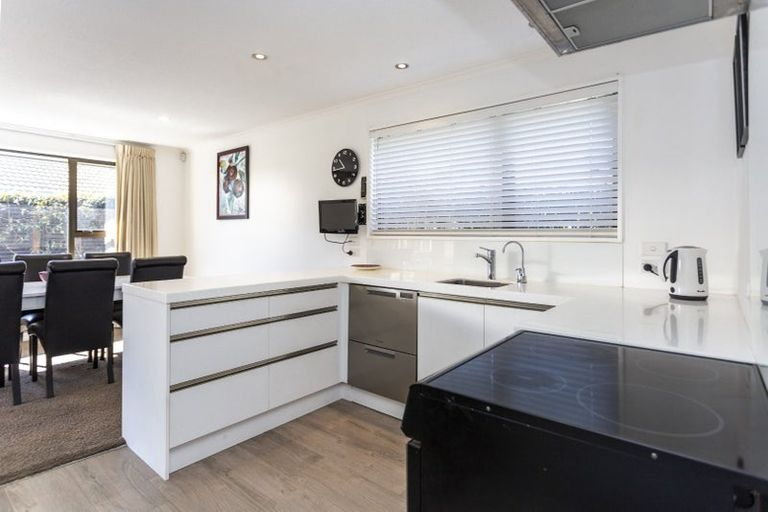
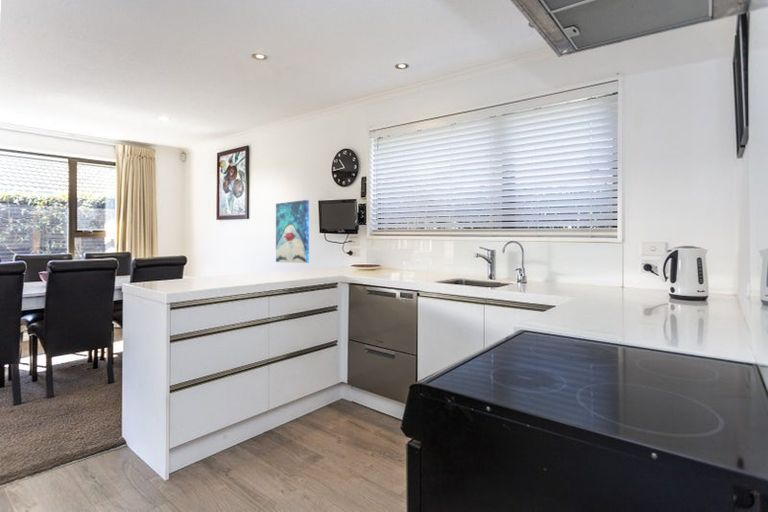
+ wall art (291, 232)
